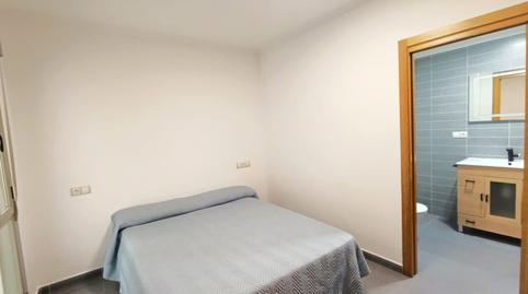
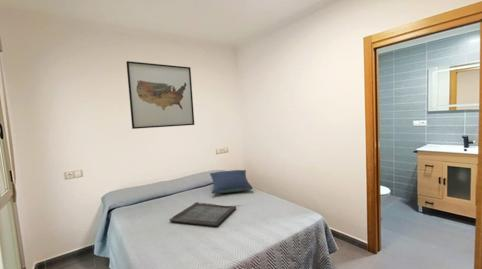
+ pillow (230, 180)
+ serving tray (204, 213)
+ wall art (163, 96)
